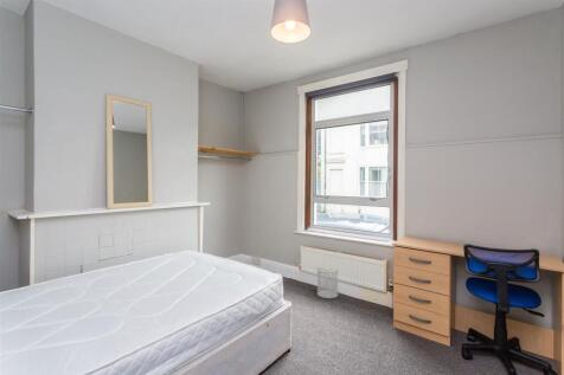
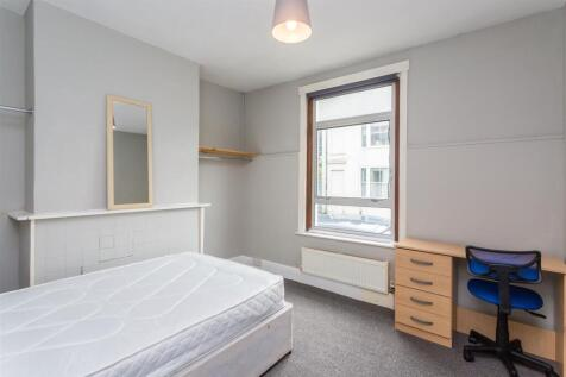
- wastebasket (327, 282)
